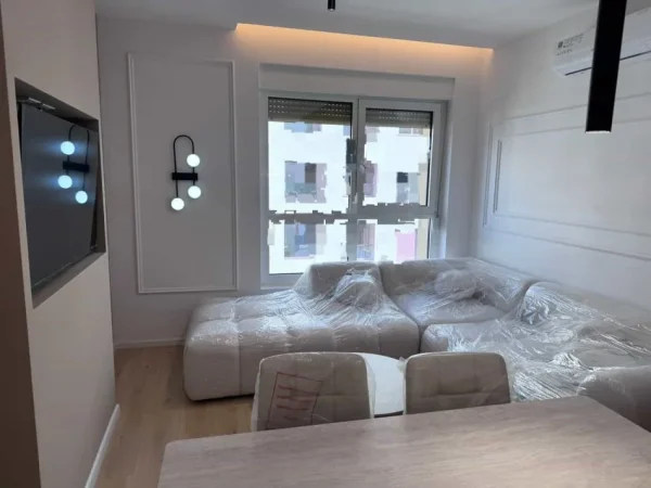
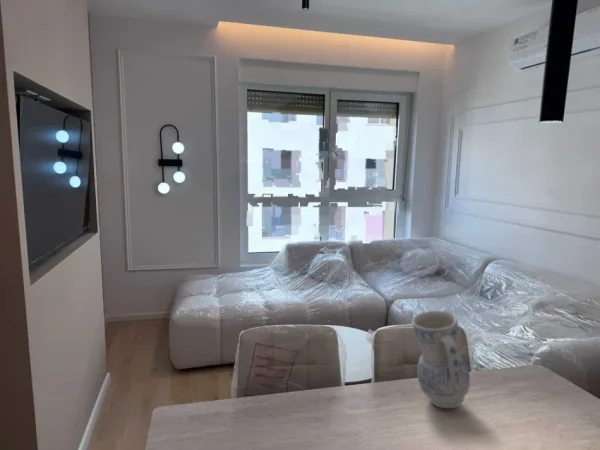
+ vase (439, 358)
